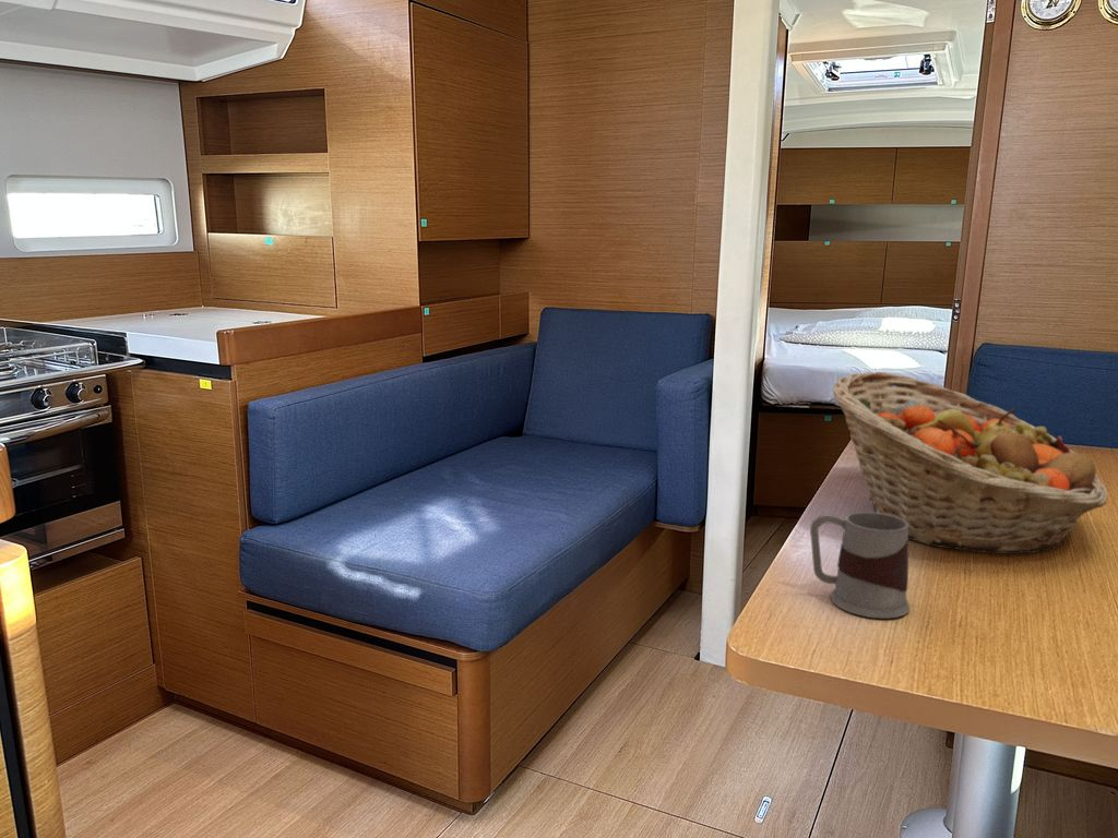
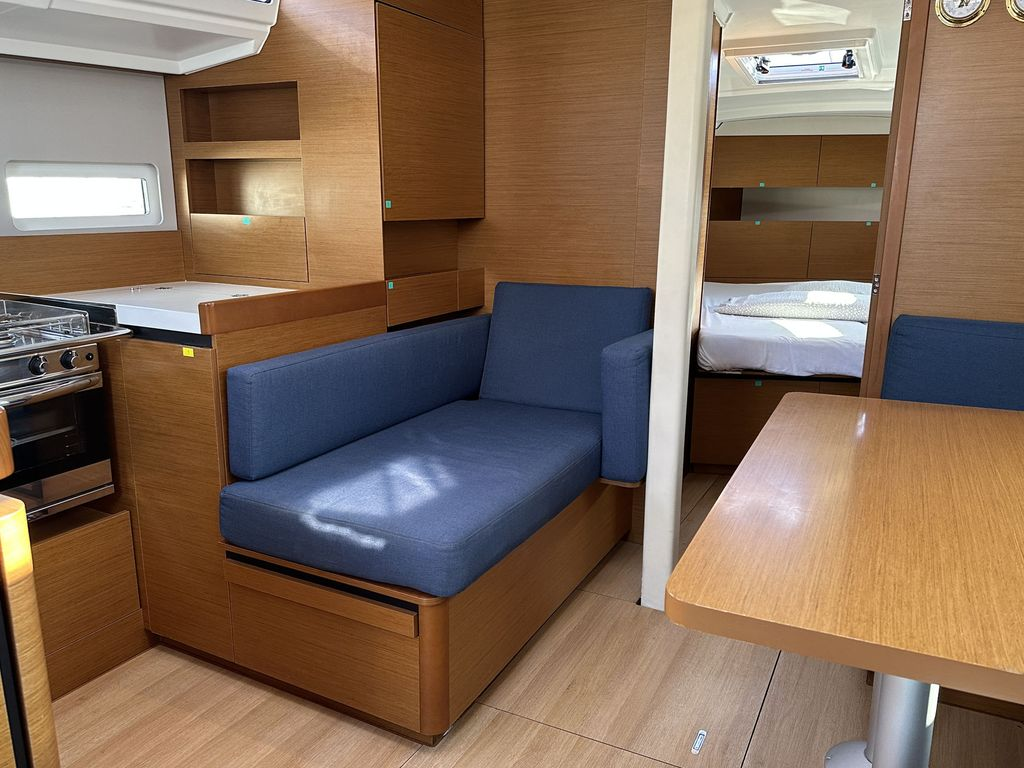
- mug (859, 560)
- fruit basket (960, 453)
